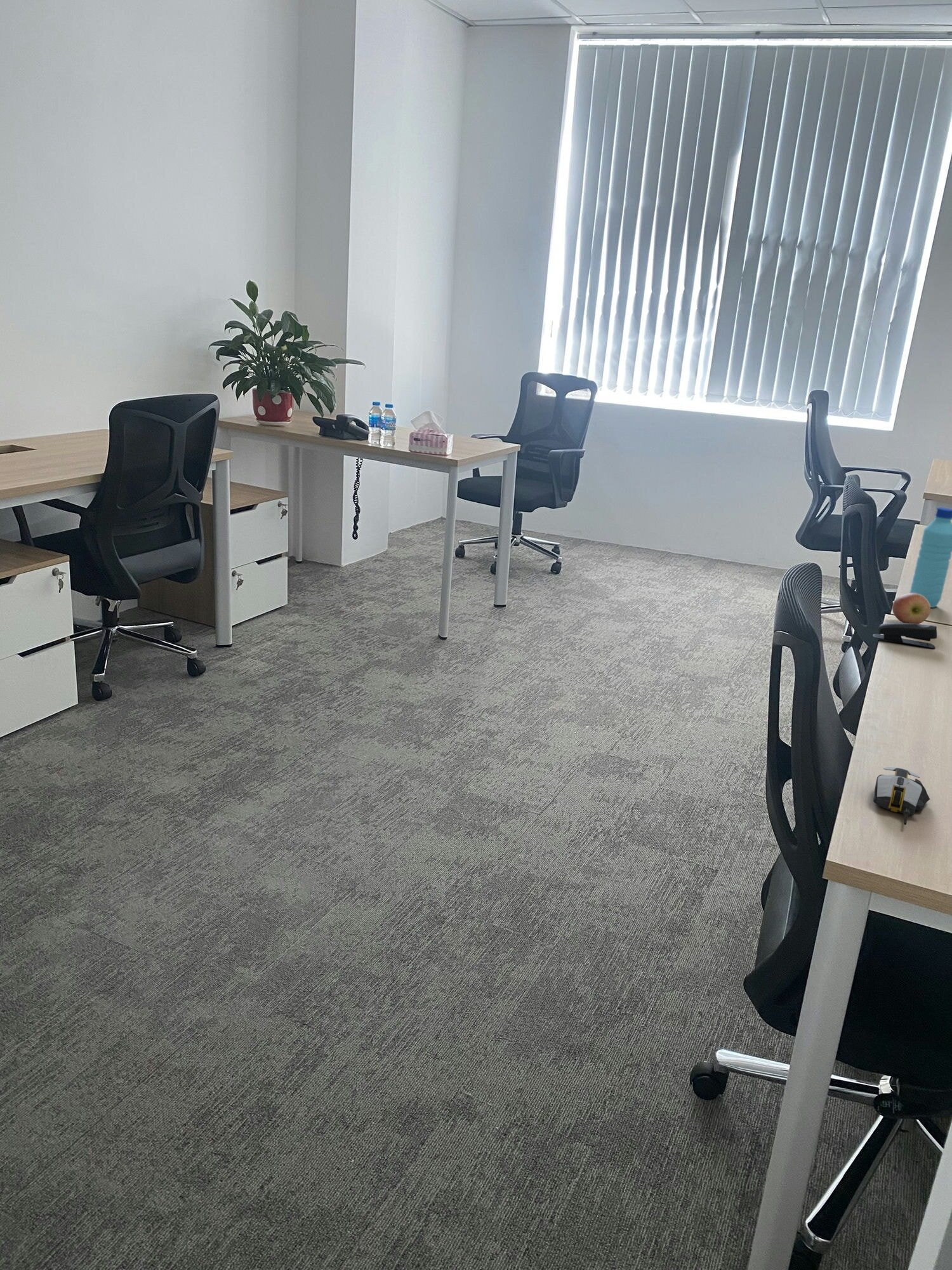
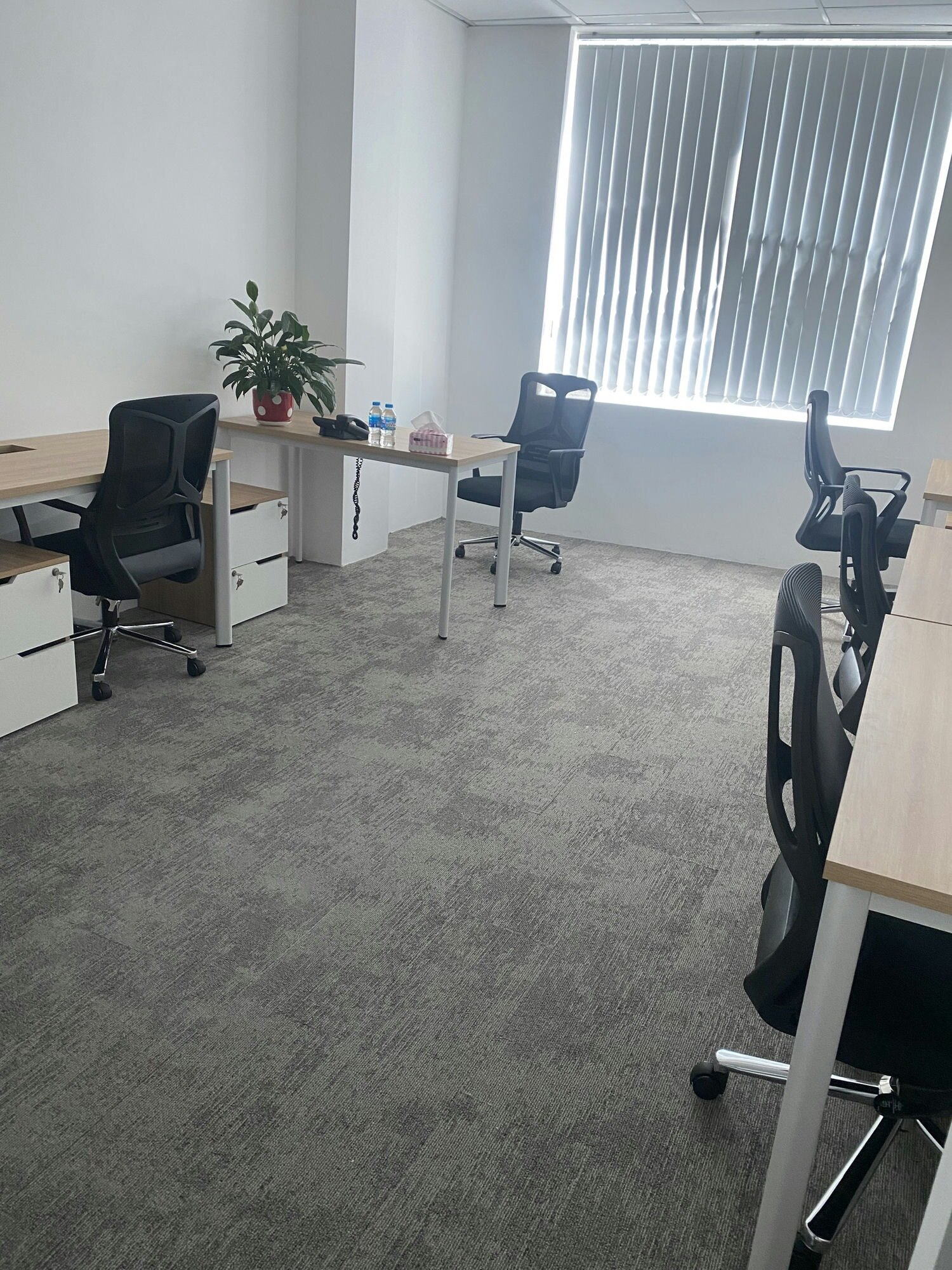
- stapler (906, 632)
- computer mouse (903, 793)
- water bottle (934, 557)
- apple (912, 609)
